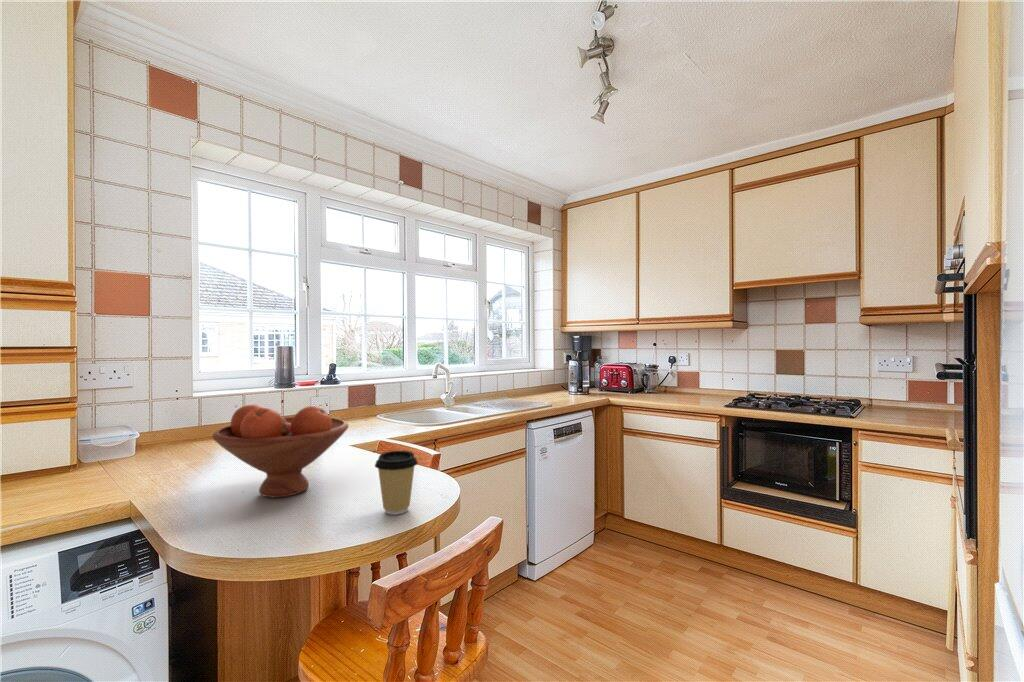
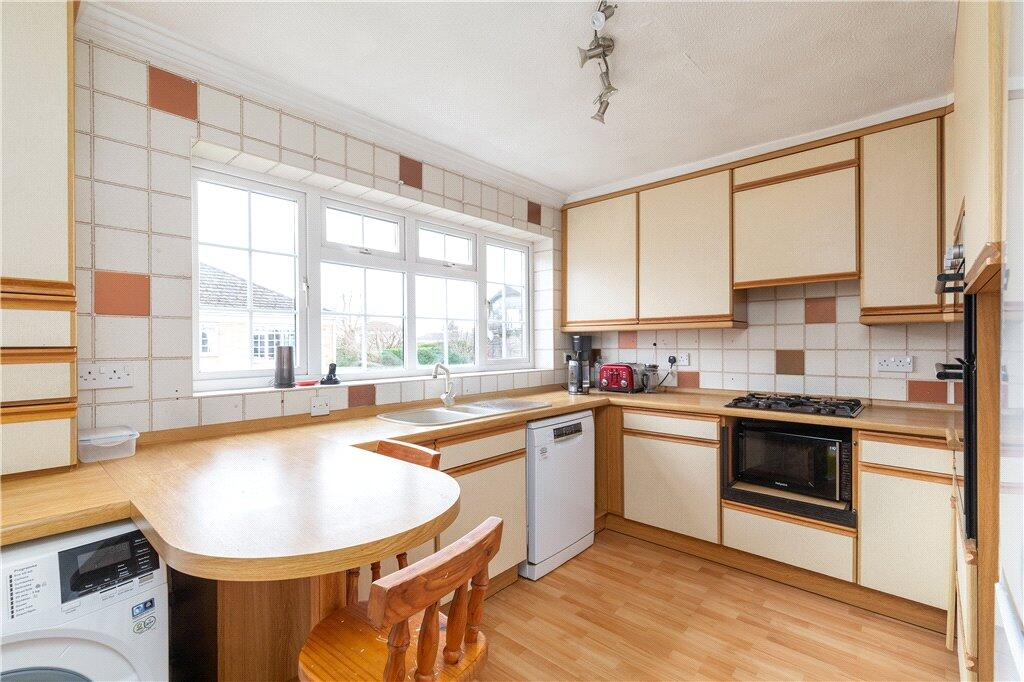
- fruit bowl (284, 446)
- coffee cup (396, 482)
